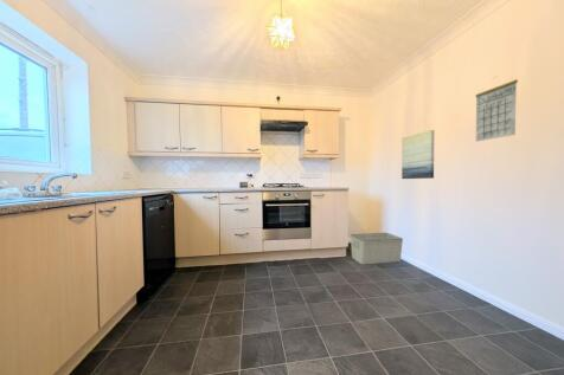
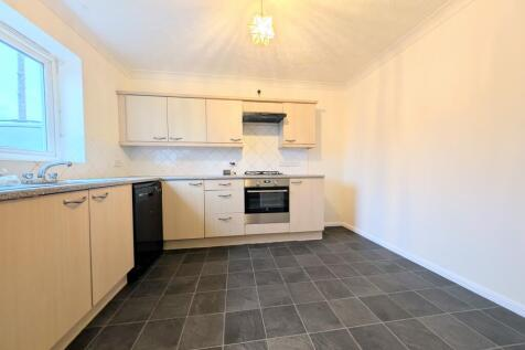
- calendar (494, 106)
- wall art (416, 156)
- storage bin (376, 247)
